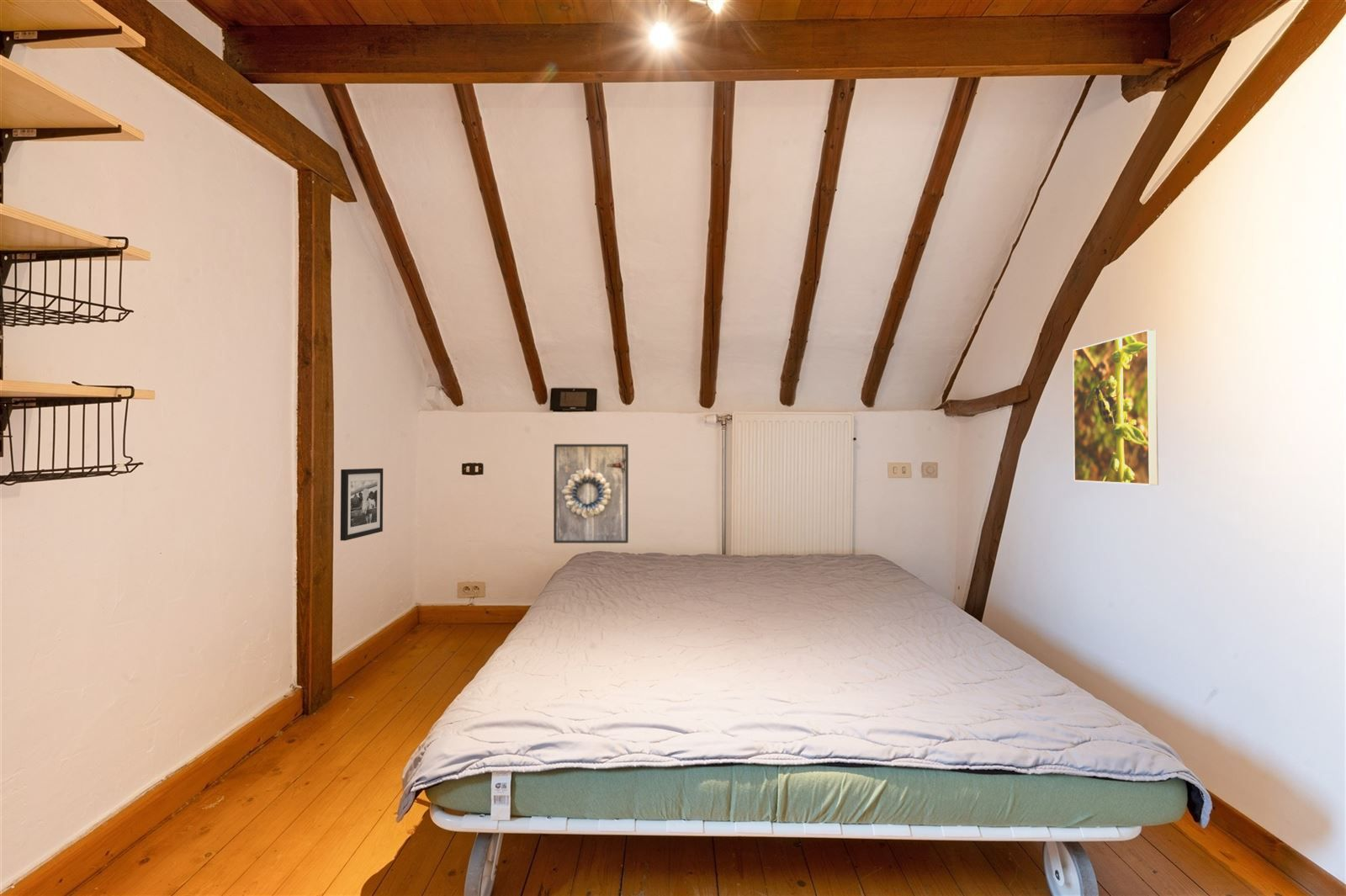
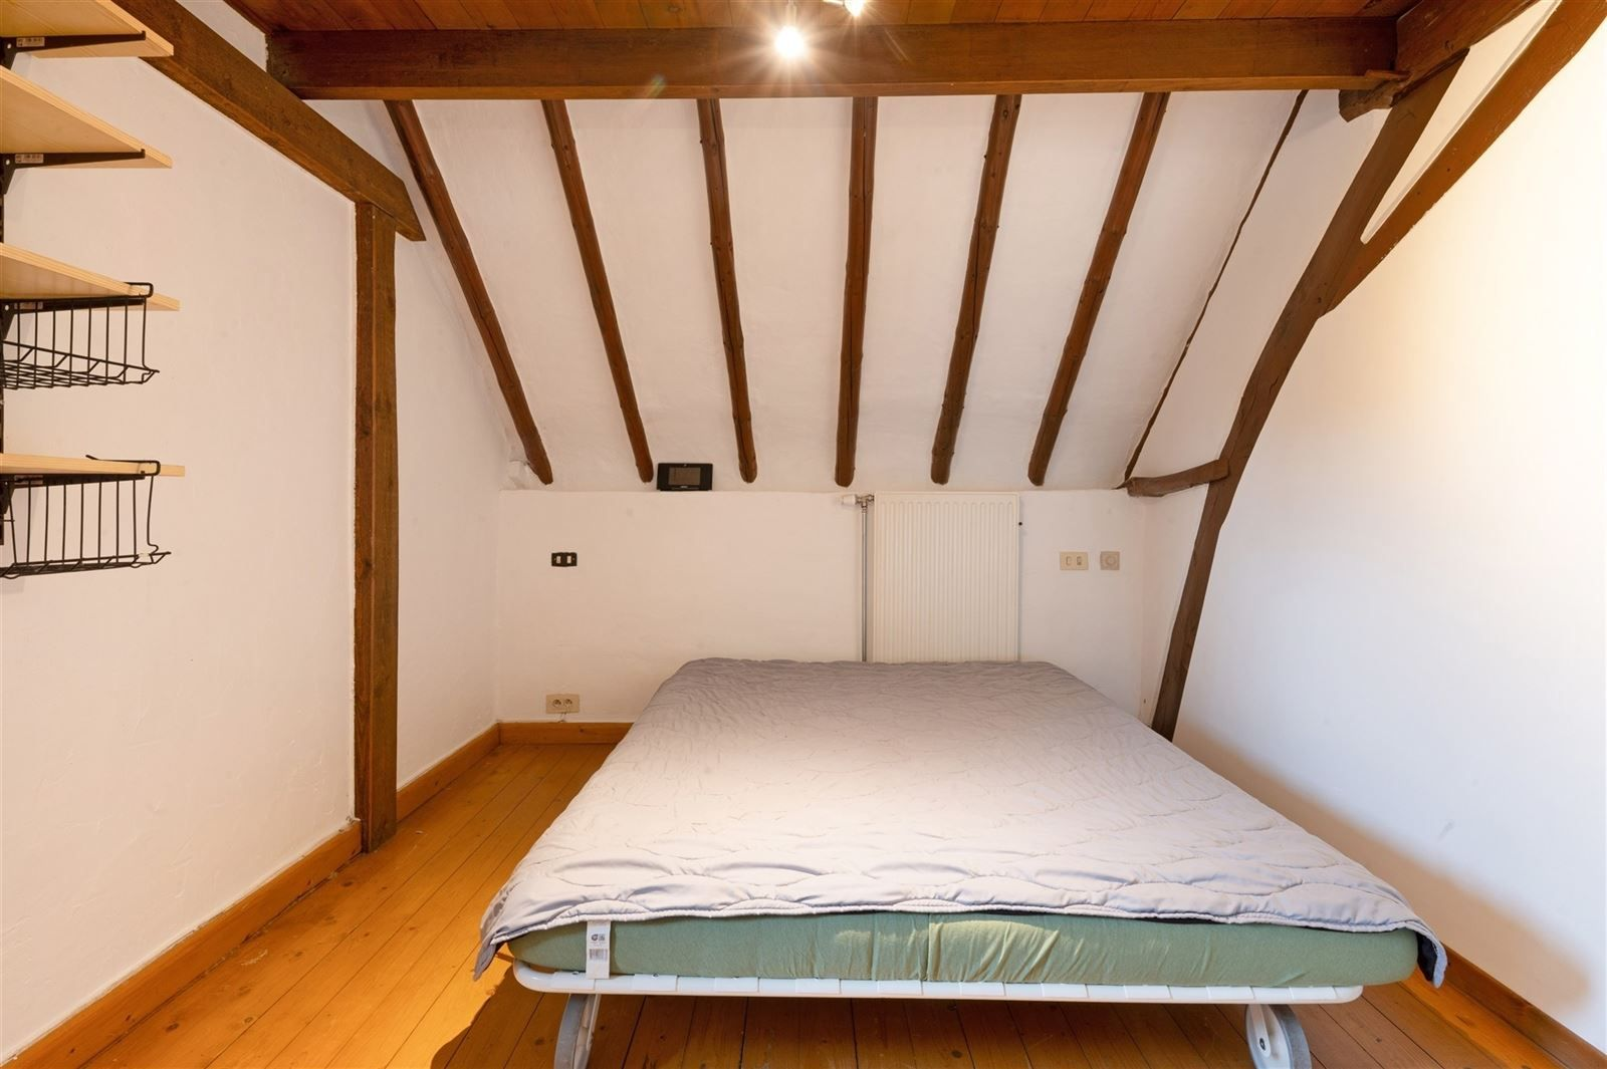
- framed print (1111, 411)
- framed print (591, 493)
- picture frame (363, 501)
